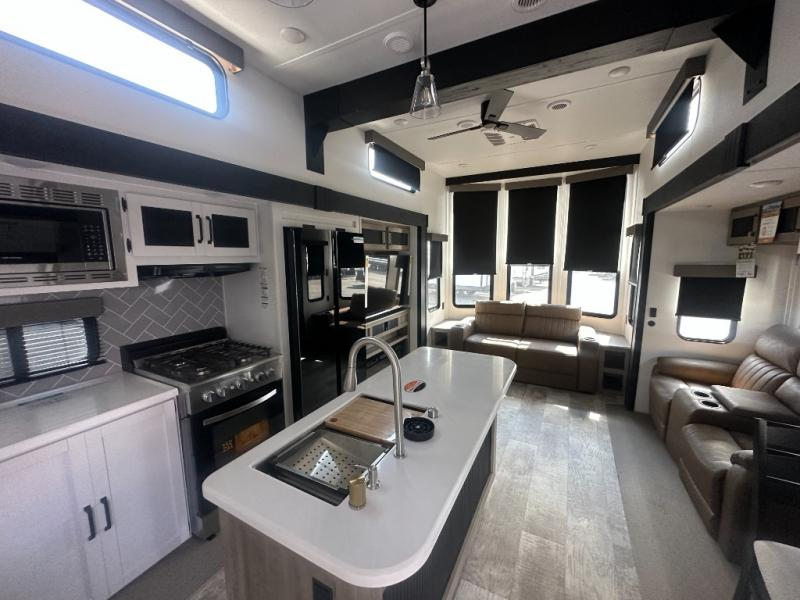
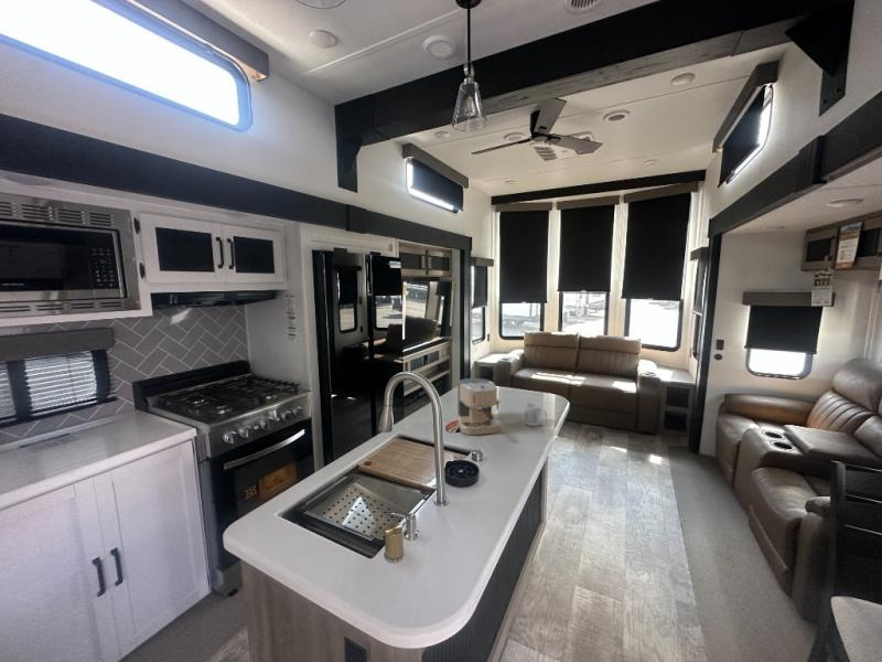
+ mug (535, 415)
+ coffee maker (478, 405)
